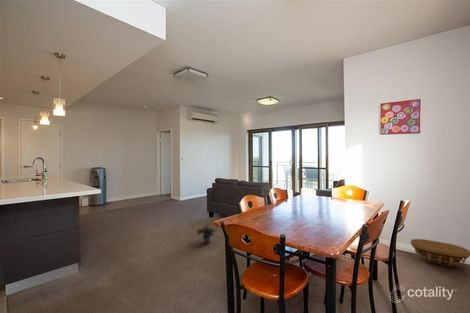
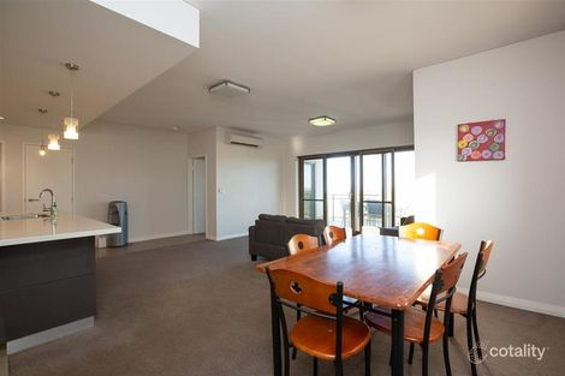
- potted plant (206, 234)
- basket (438, 254)
